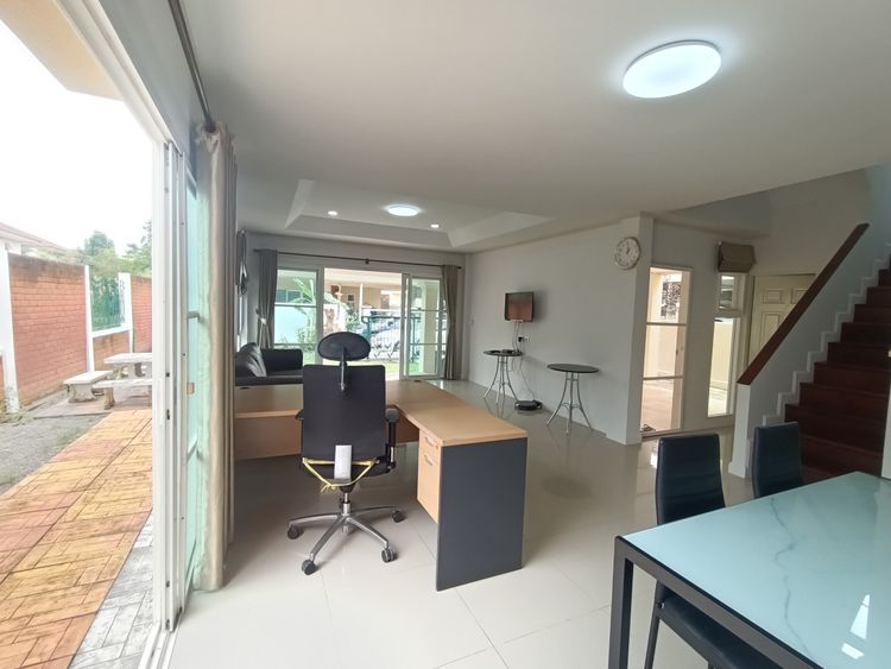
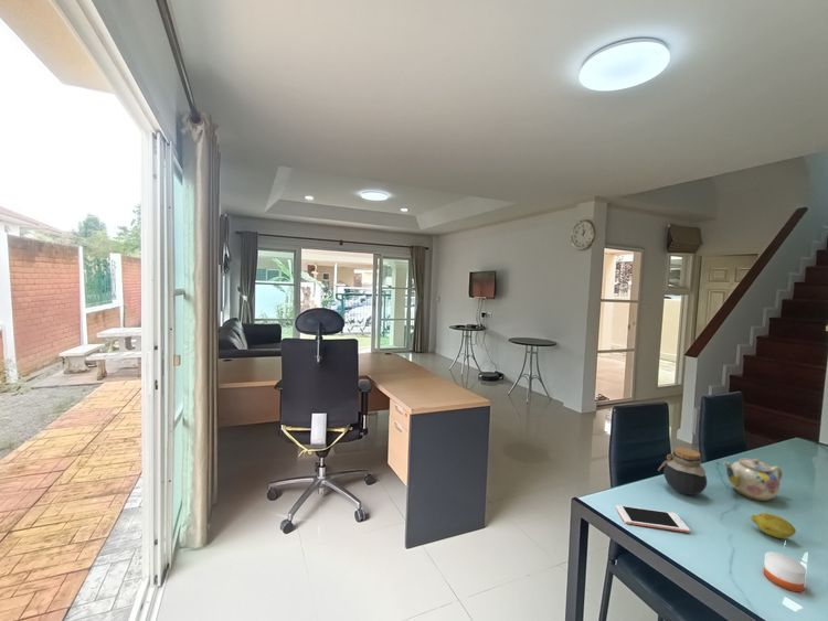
+ jar (682, 470)
+ teapot (752, 477)
+ fruit (772, 525)
+ cell phone (650, 517)
+ candle (785, 560)
